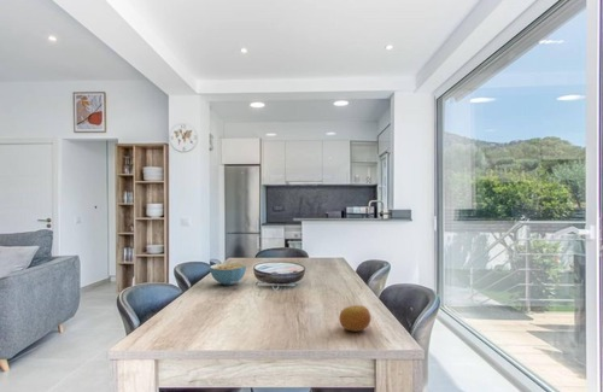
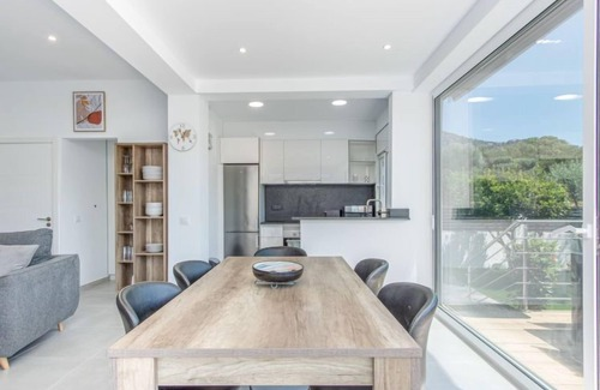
- cereal bowl (228, 274)
- fruit (355, 317)
